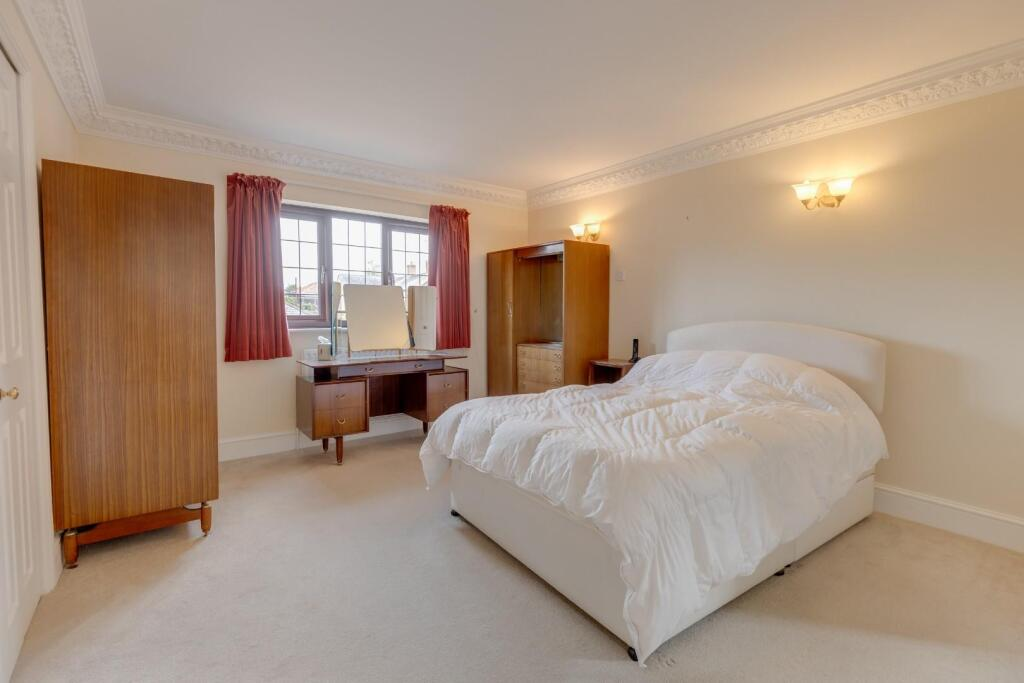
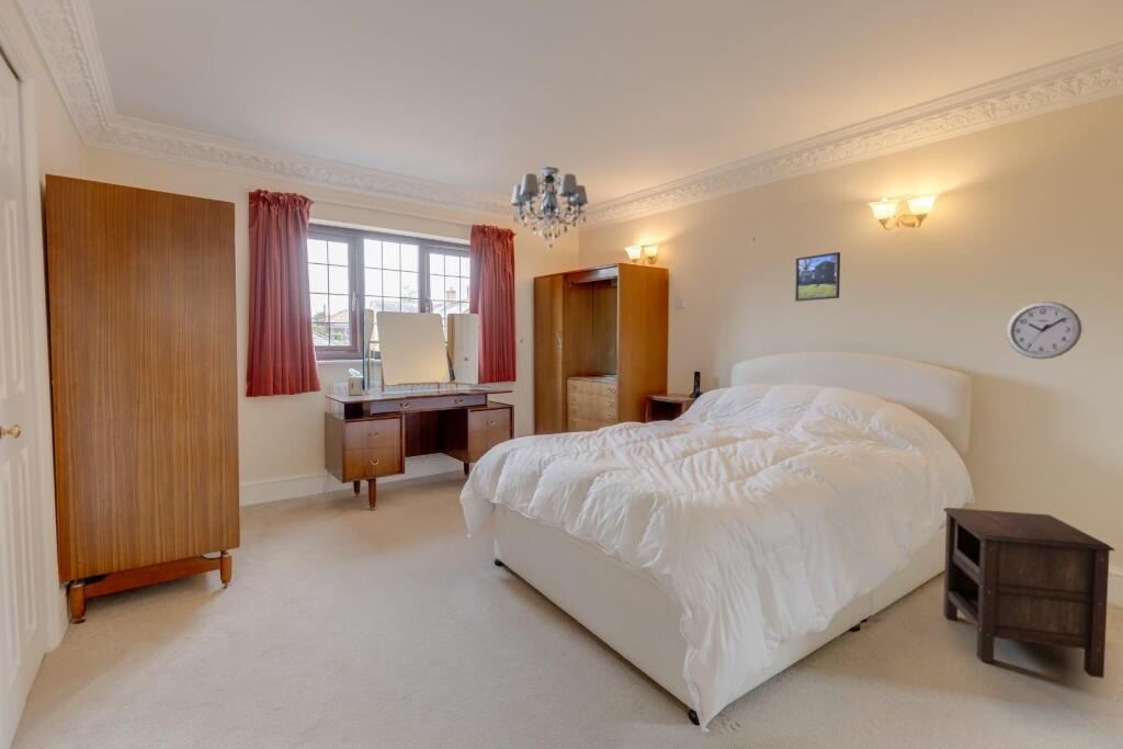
+ nightstand (1017, 583)
+ wall clock (1042, 330)
+ chandelier (549, 209)
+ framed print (816, 277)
